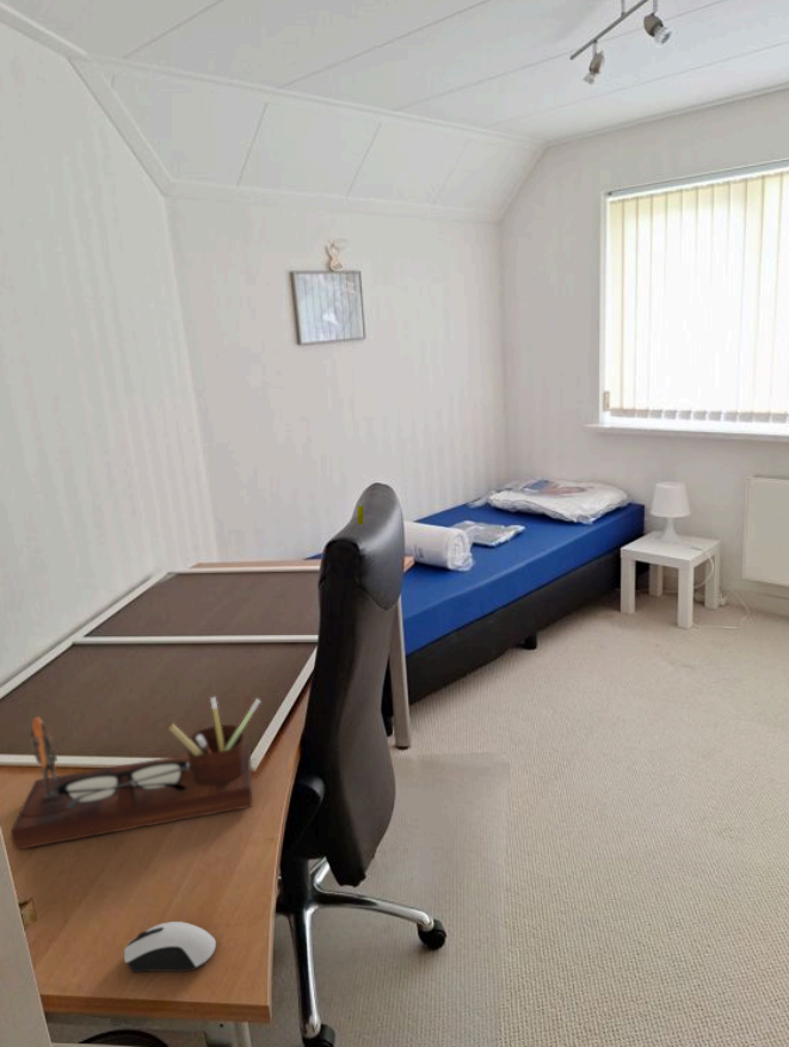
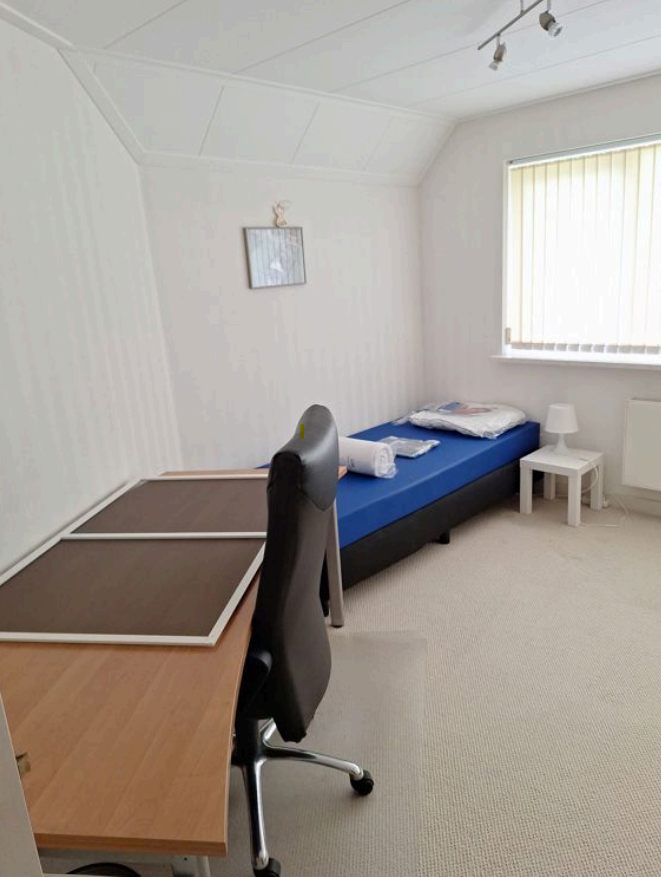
- desk organizer (147, 760)
- computer mouse (169, 942)
